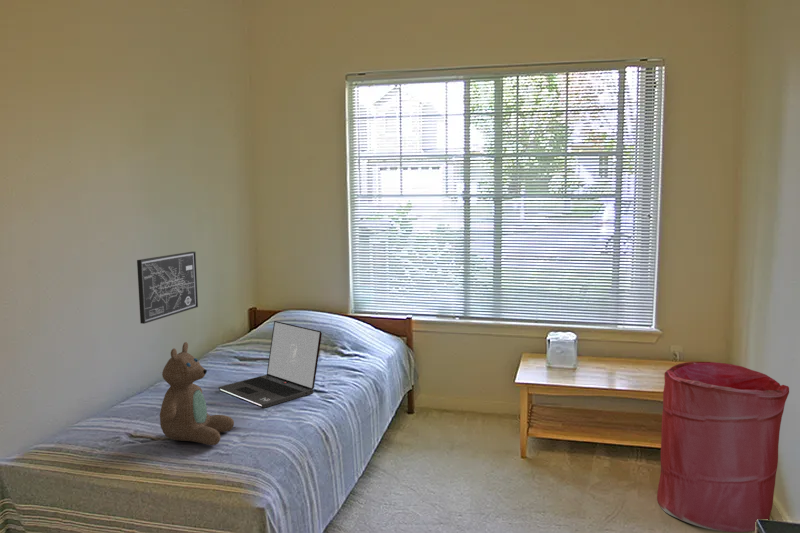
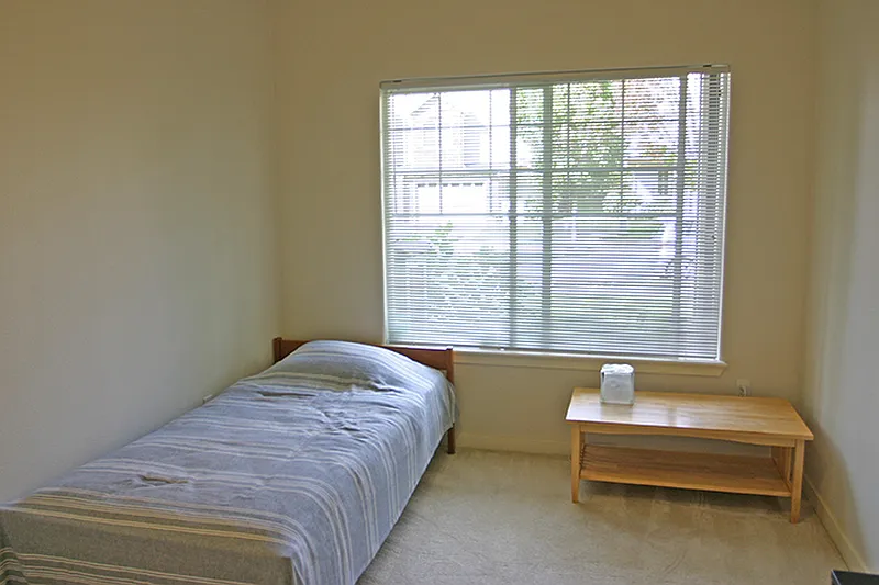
- laptop (269, 361)
- wall art (169, 285)
- laundry hamper (719, 439)
- teddy bear (195, 392)
